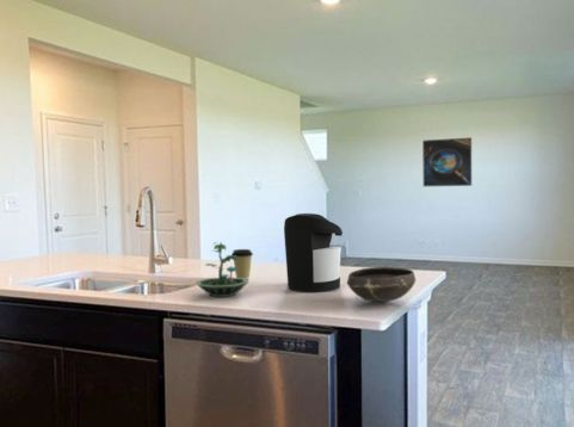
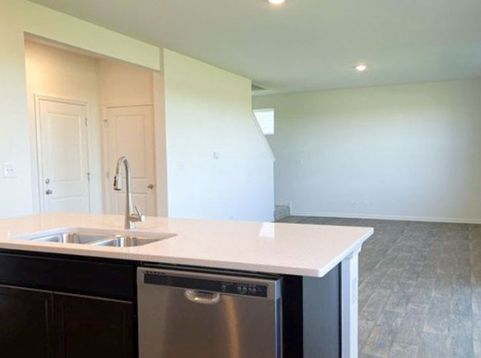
- terrarium (221, 252)
- coffee cup (242, 264)
- bowl (381, 286)
- coffee maker (314, 249)
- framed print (446, 162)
